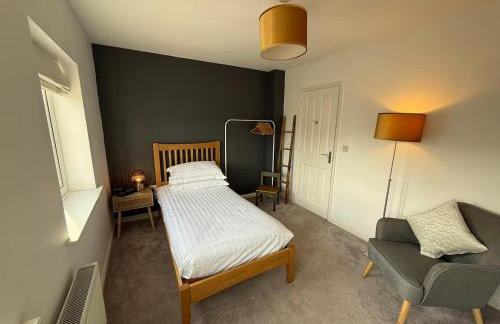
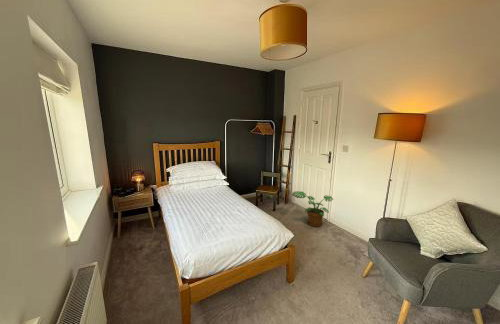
+ potted plant (312, 208)
